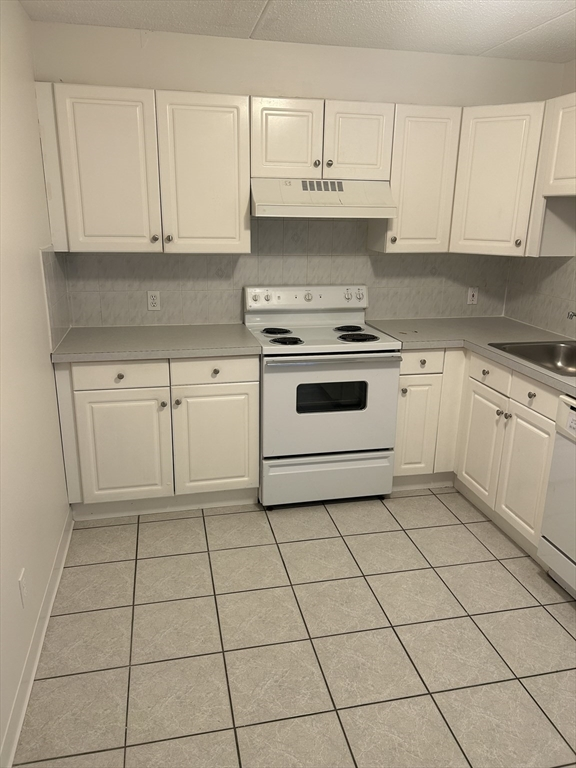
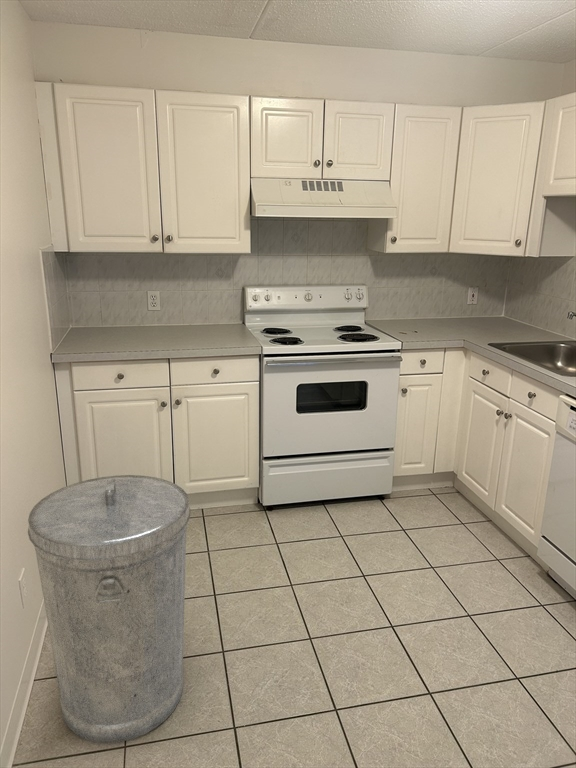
+ trash can (117, 594)
